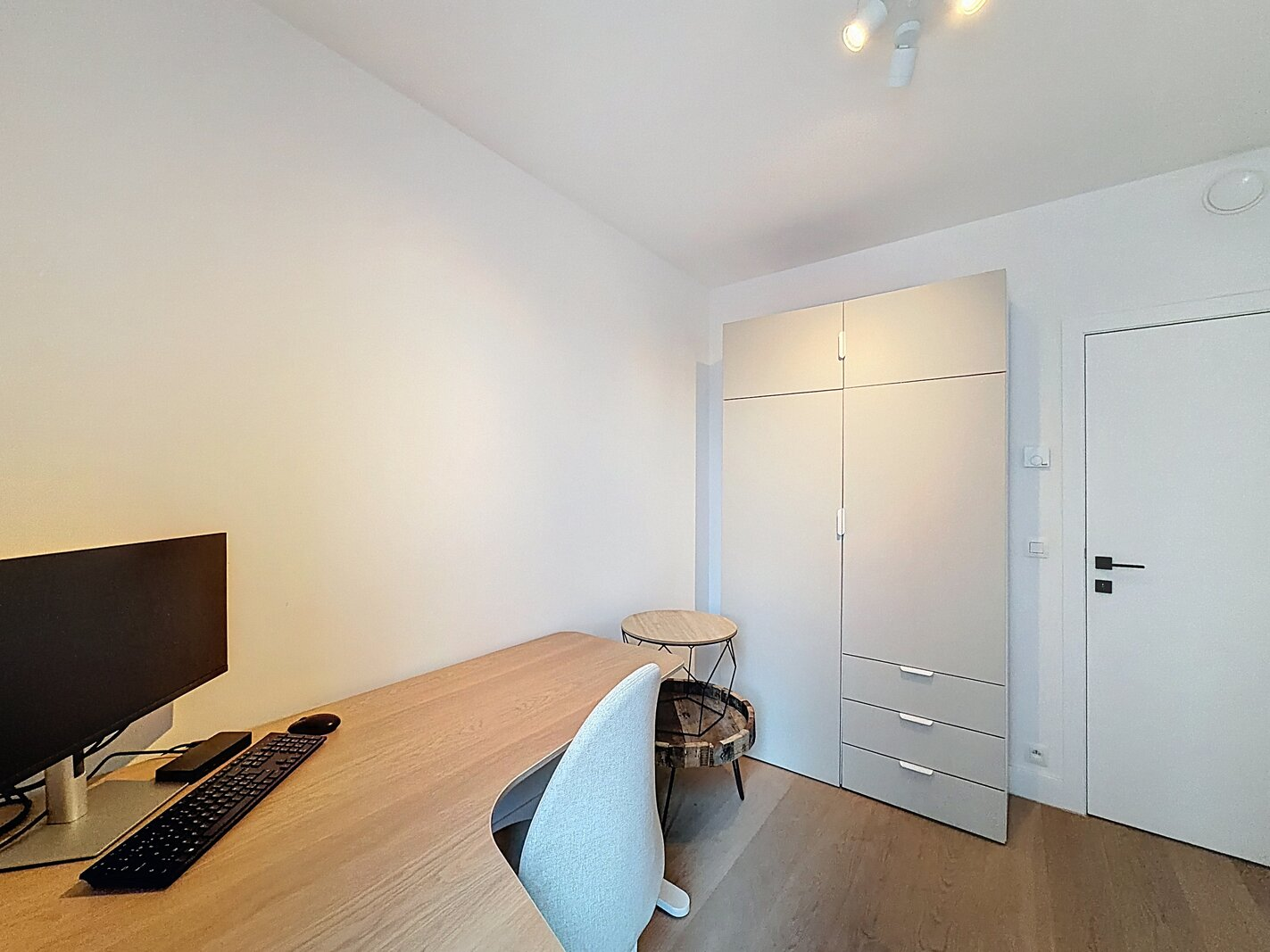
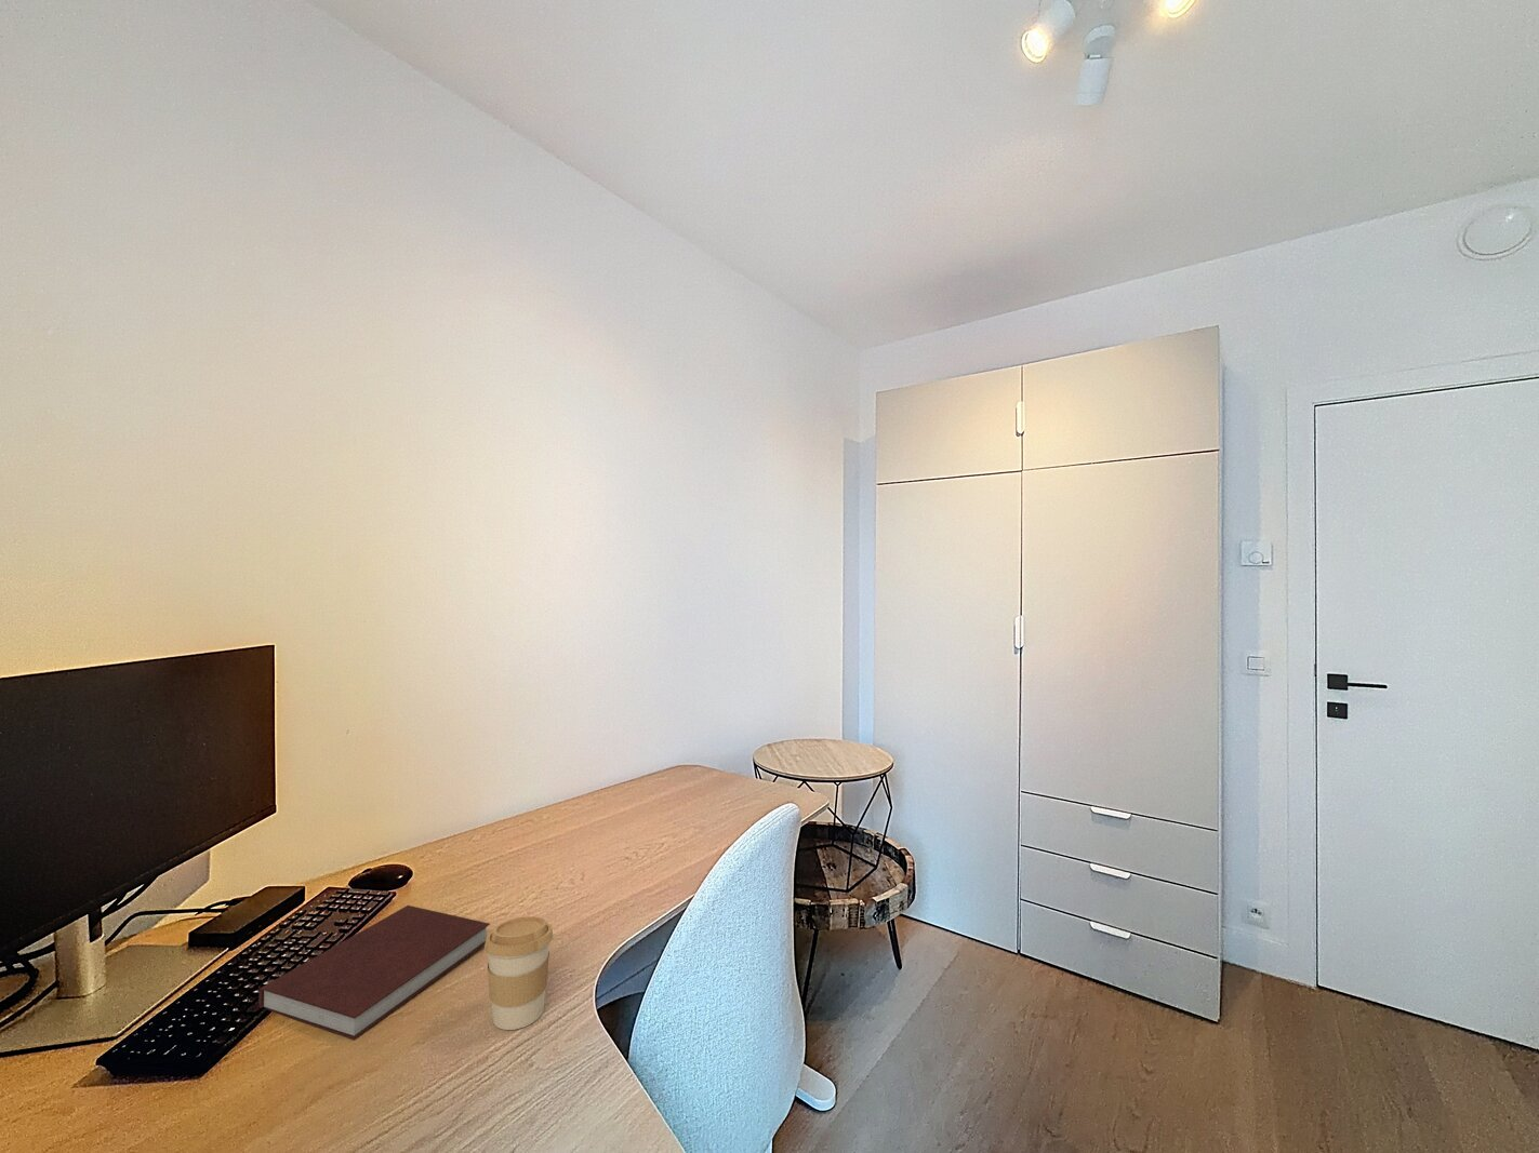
+ notebook (384, 962)
+ coffee cup (517, 968)
